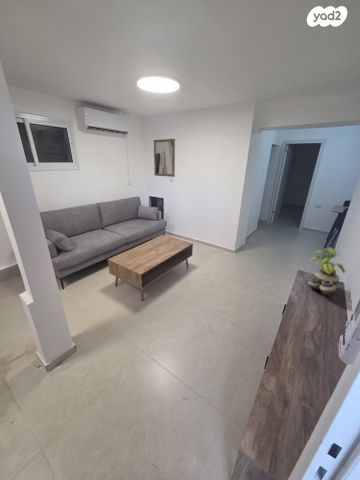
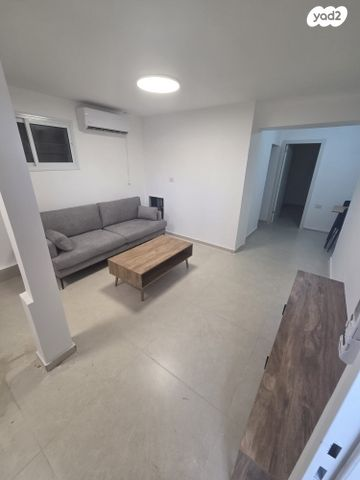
- wall art (164, 158)
- potted plant (325, 268)
